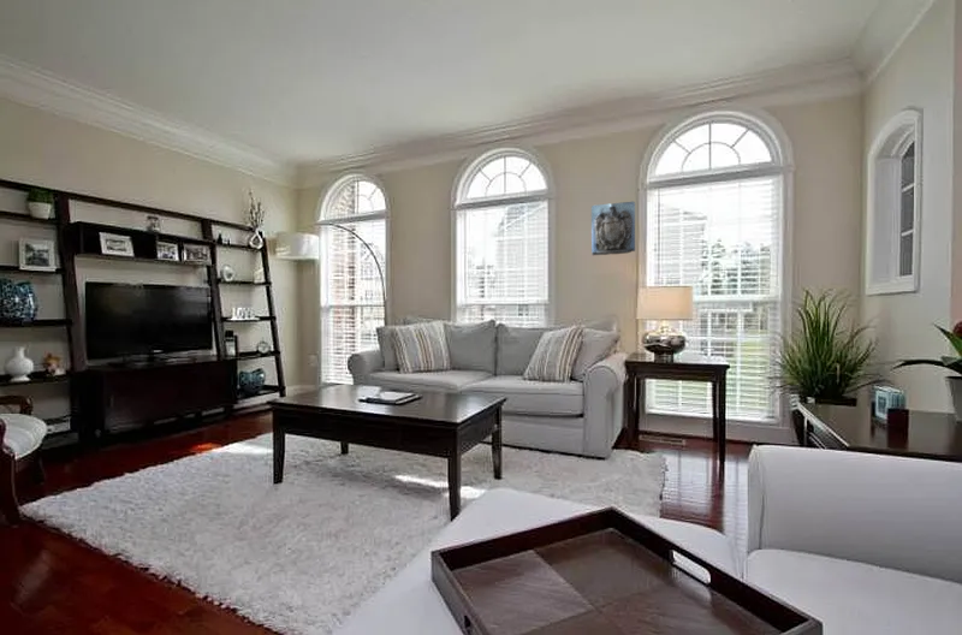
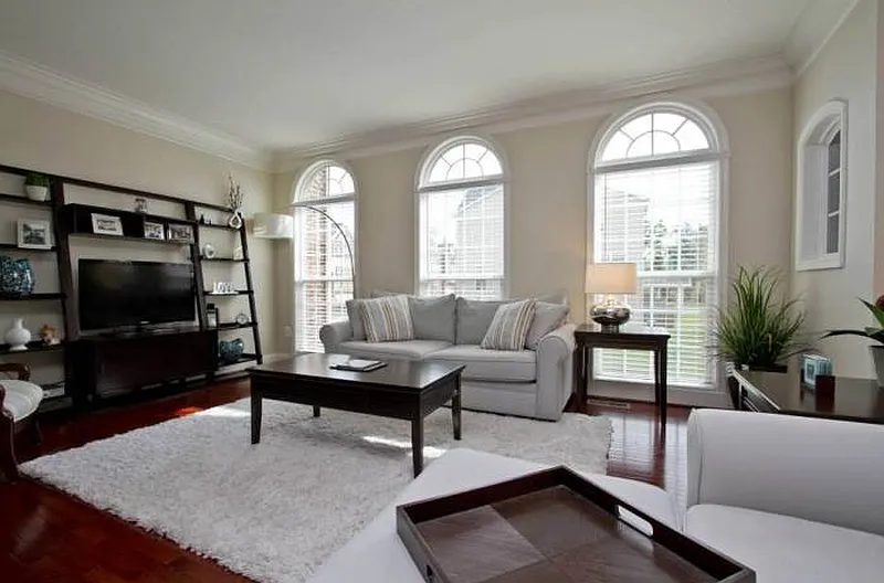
- wall sculpture (612, 229)
